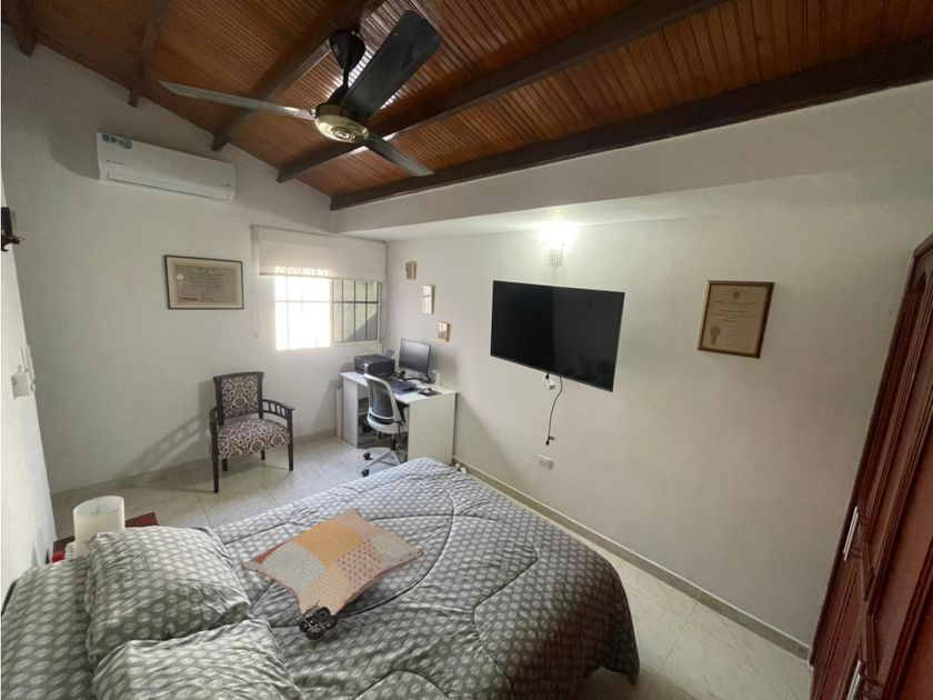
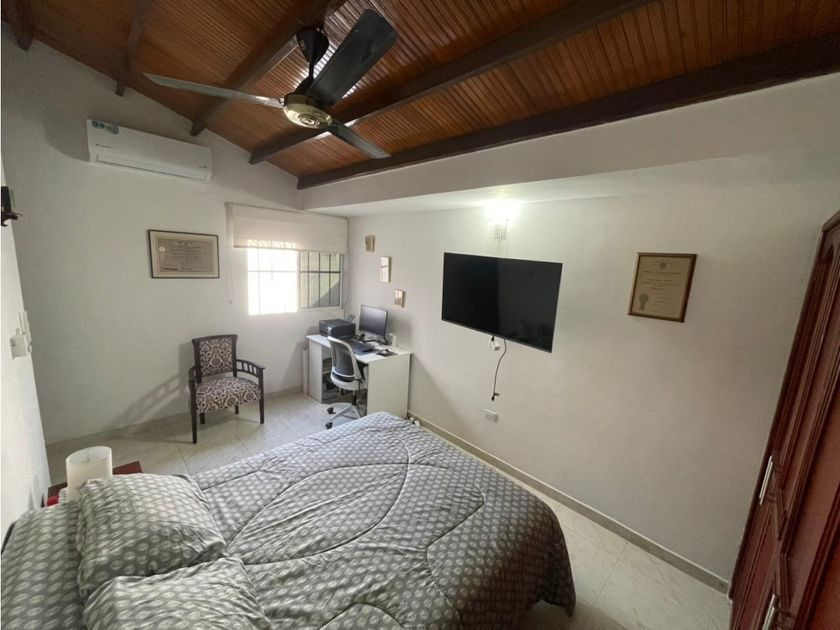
- decorative pillow (338, 559)
